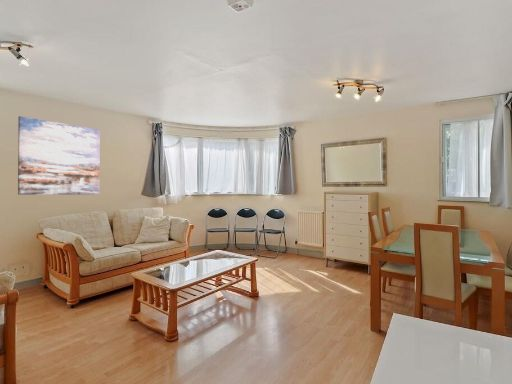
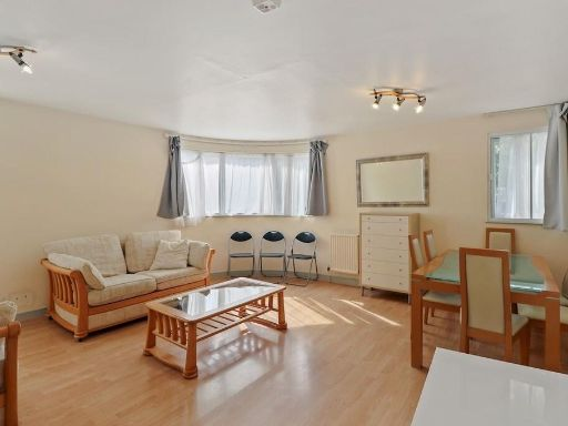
- wall art (62, 159)
